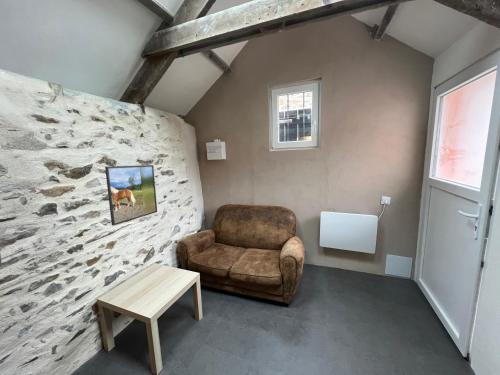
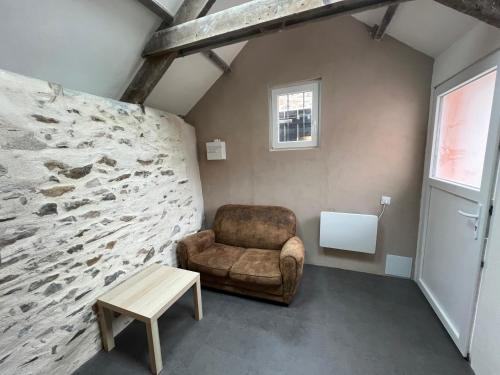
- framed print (134, 192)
